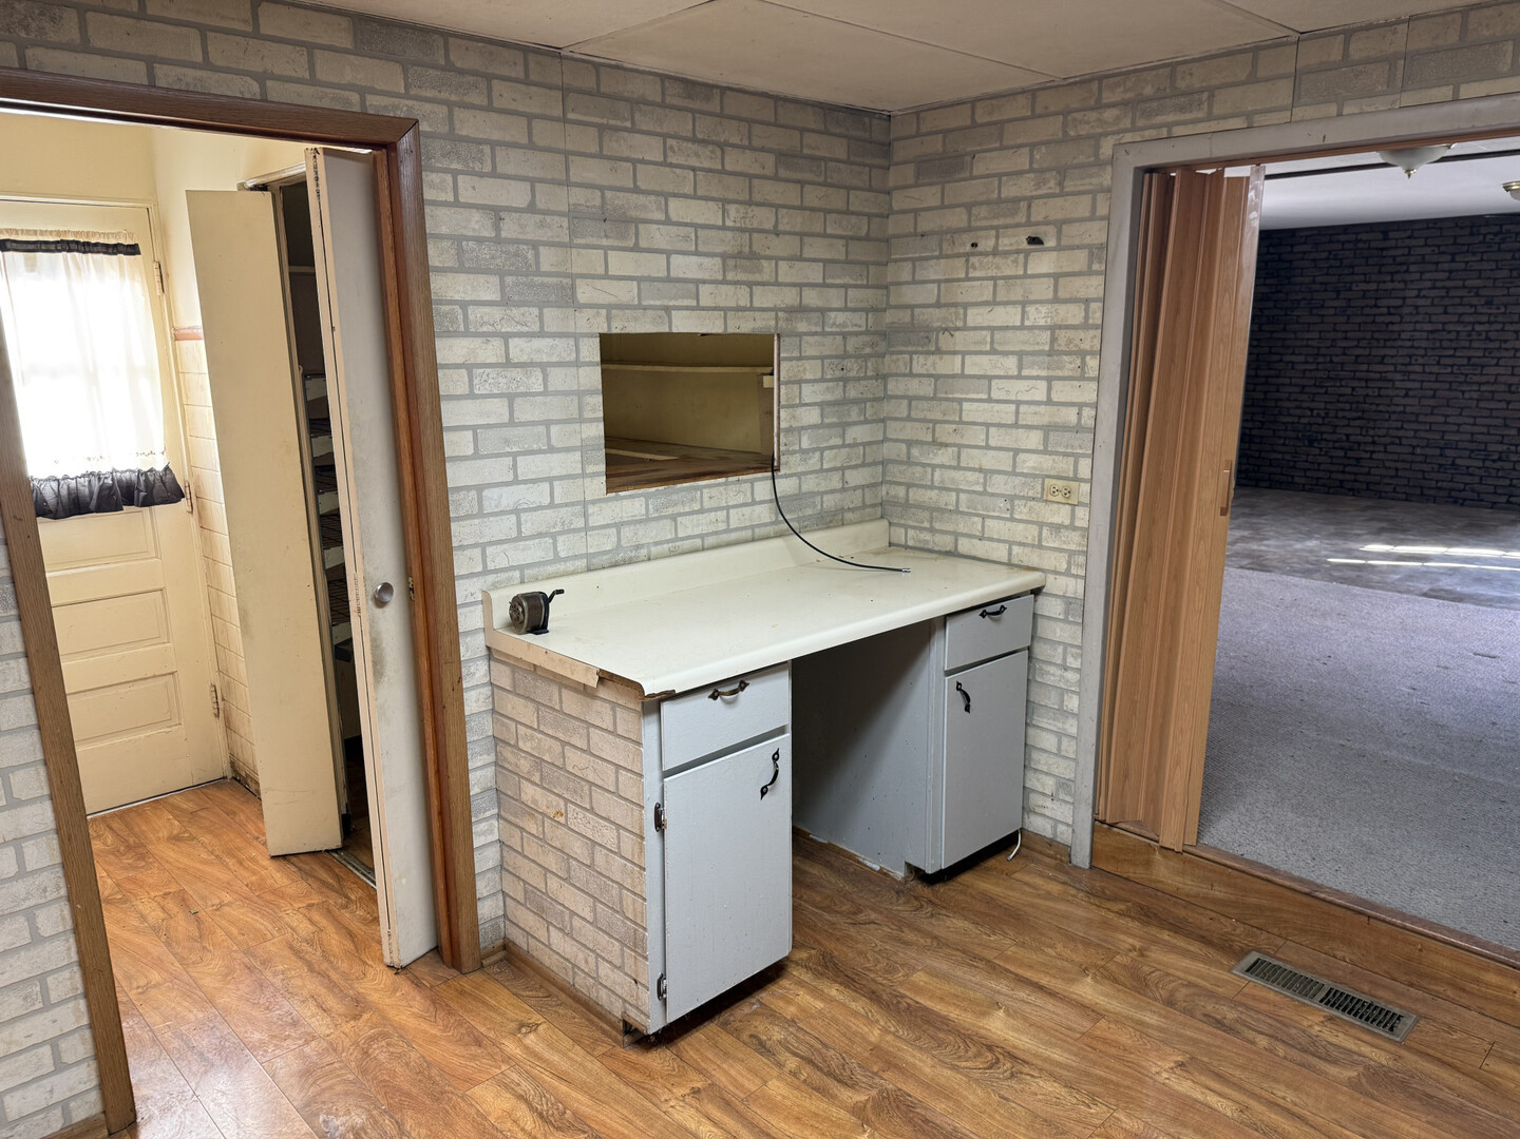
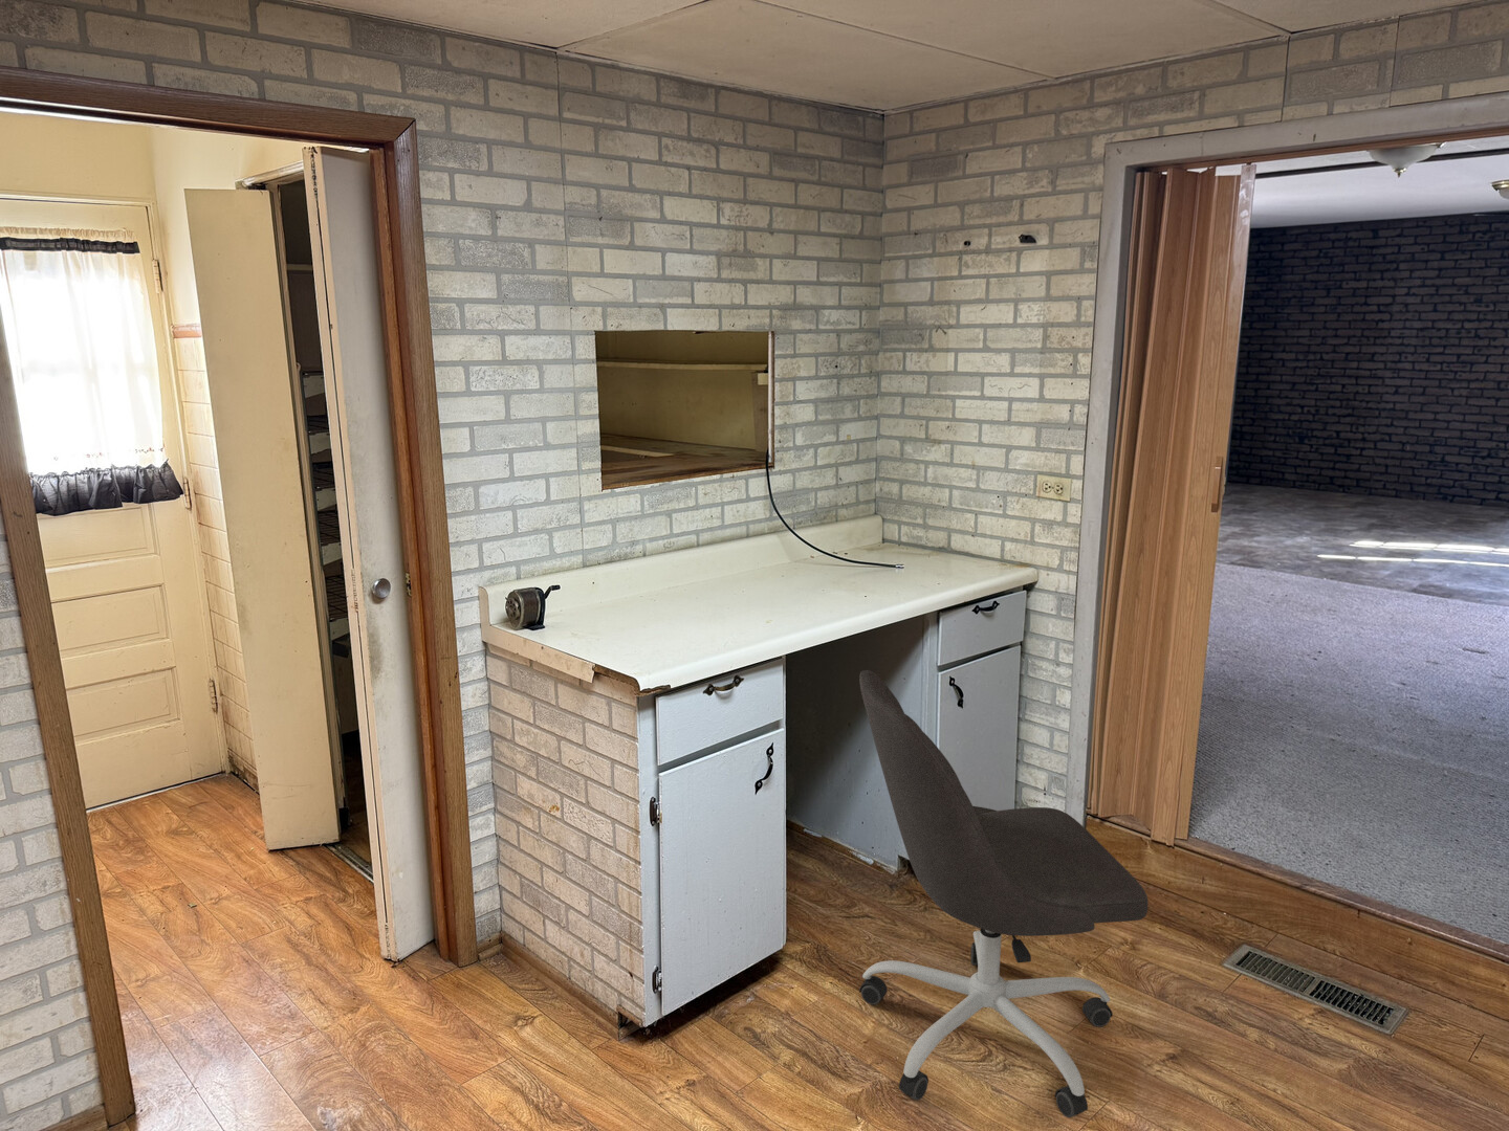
+ office chair (998, 866)
